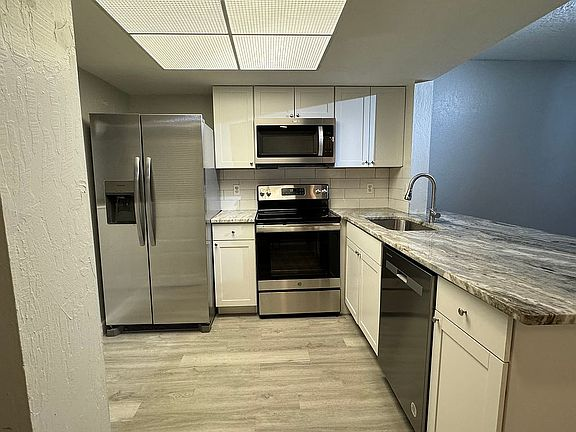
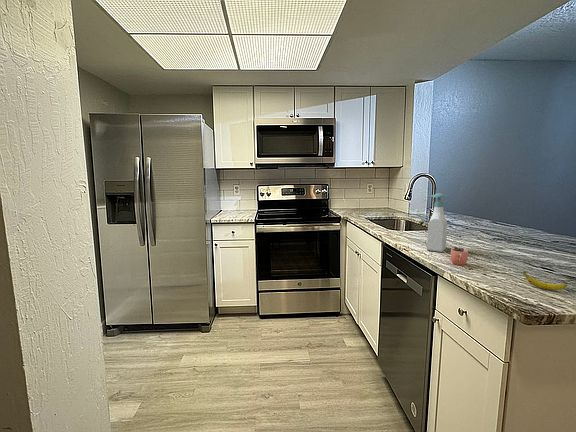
+ banana (543, 282)
+ cocoa (459, 250)
+ soap bottle (435, 221)
